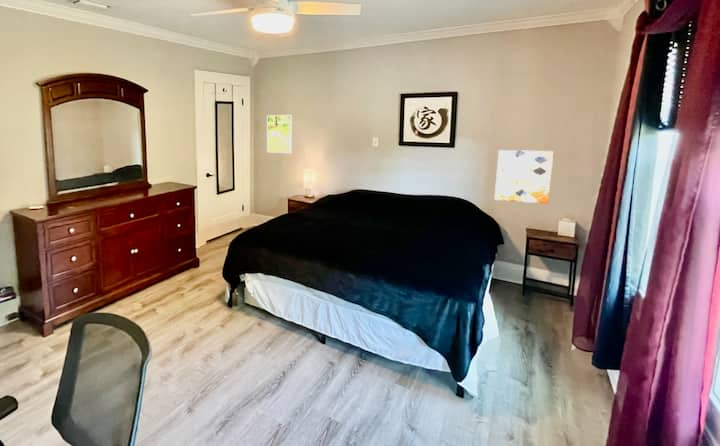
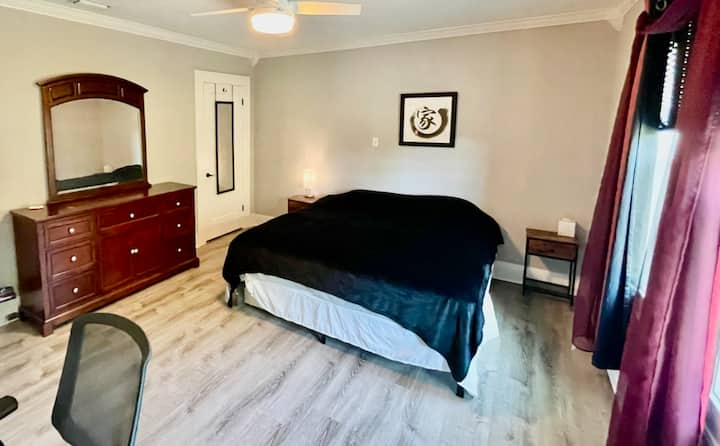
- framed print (279, 134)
- wall art (523, 176)
